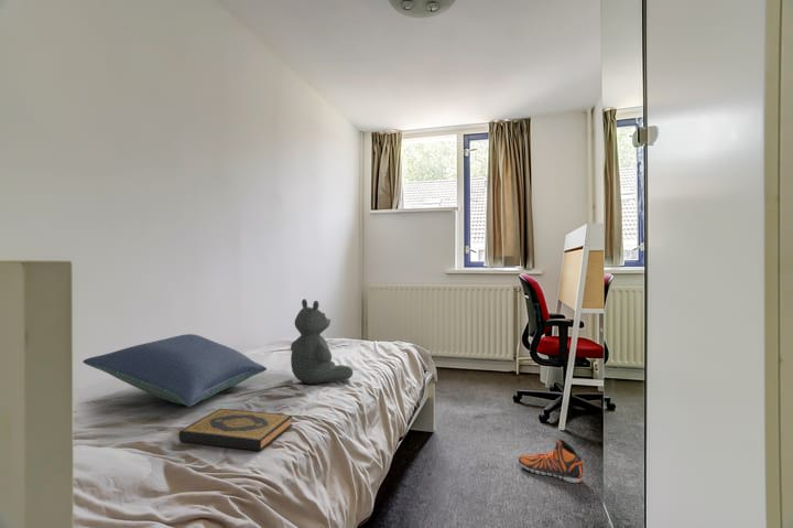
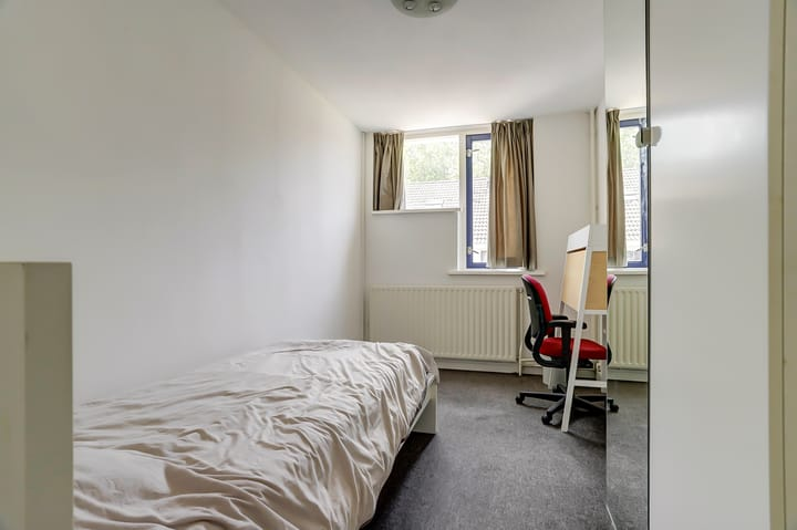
- sneaker (550, 455)
- teddy bear (321, 340)
- hardback book (238, 428)
- pillow (185, 366)
